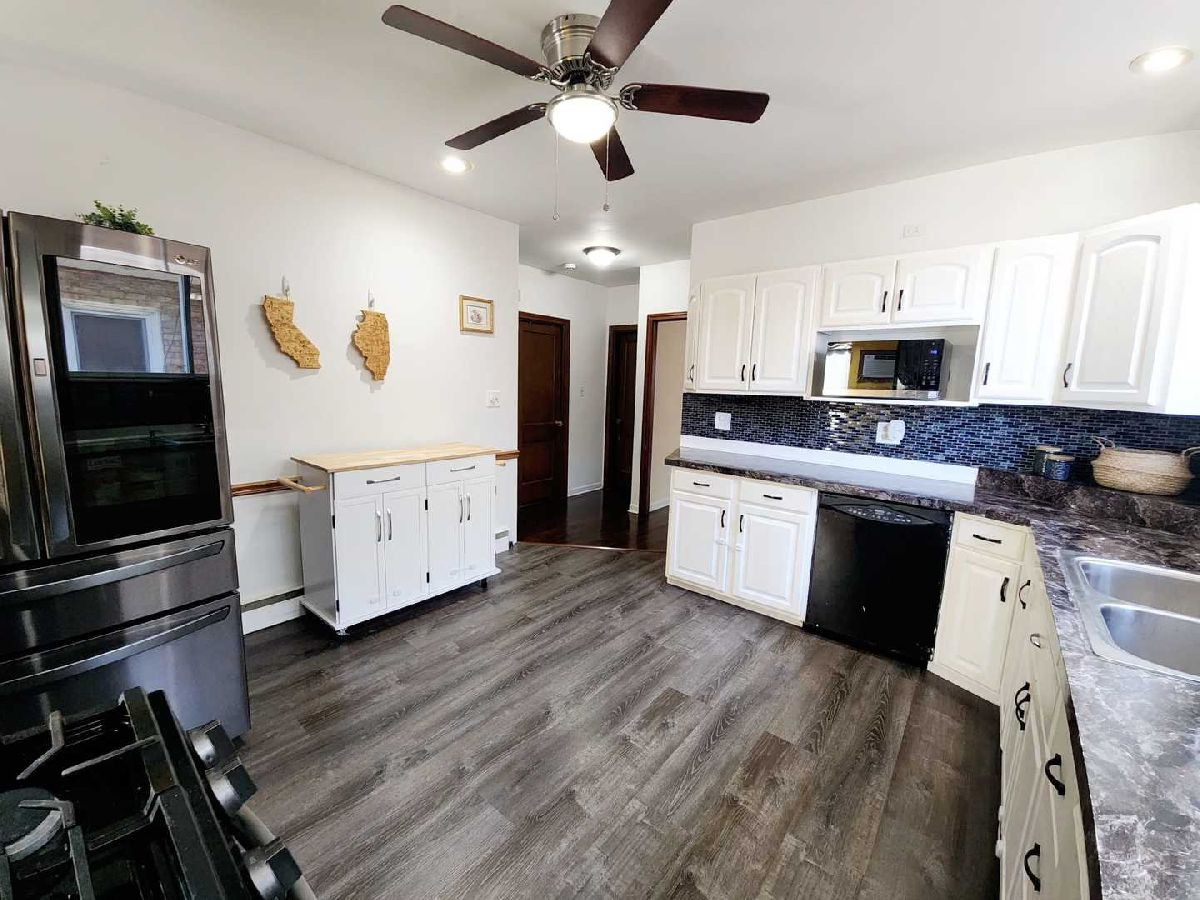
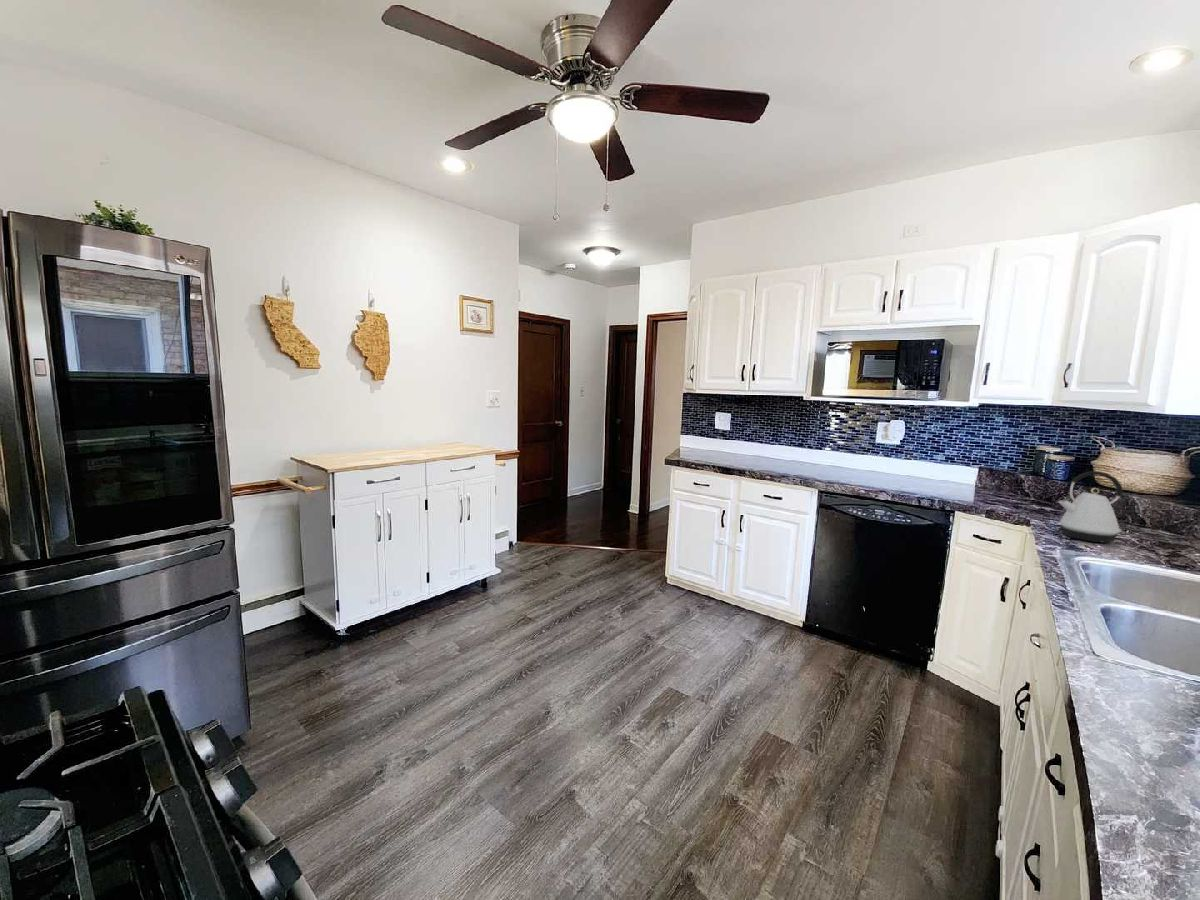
+ kettle (1090, 504)
